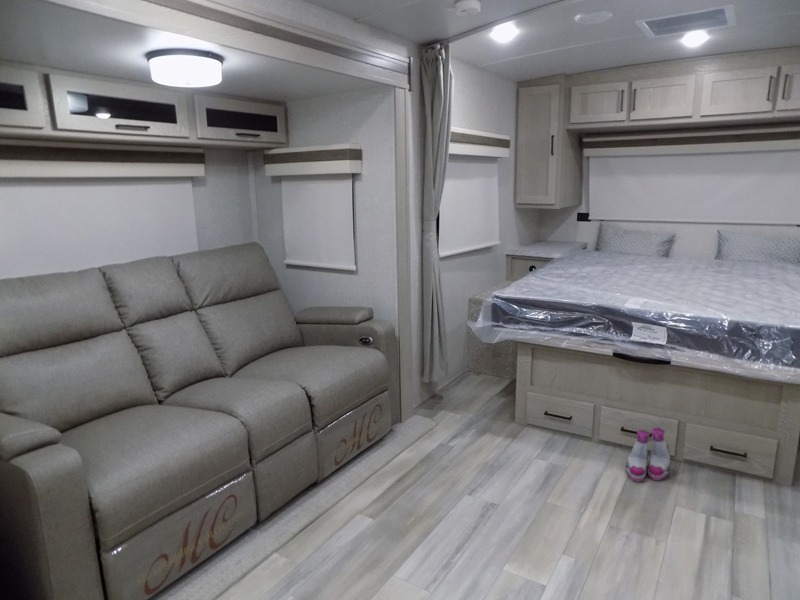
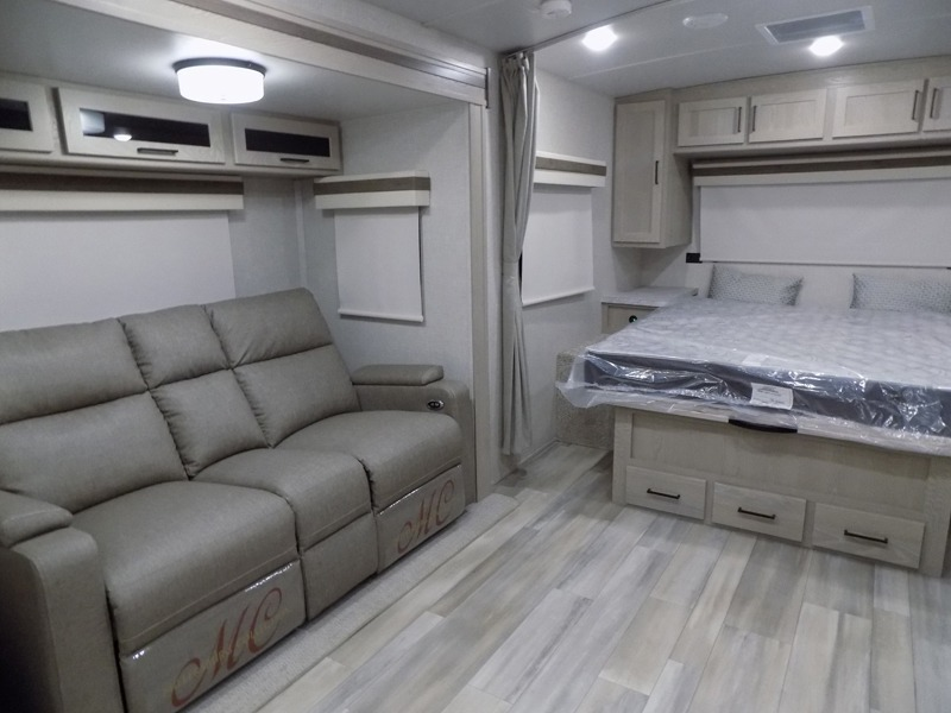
- boots (647, 450)
